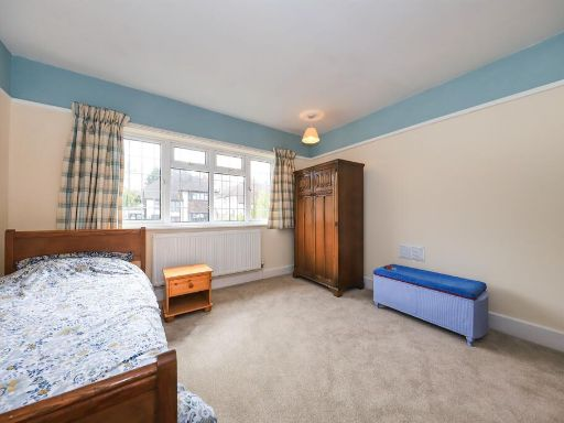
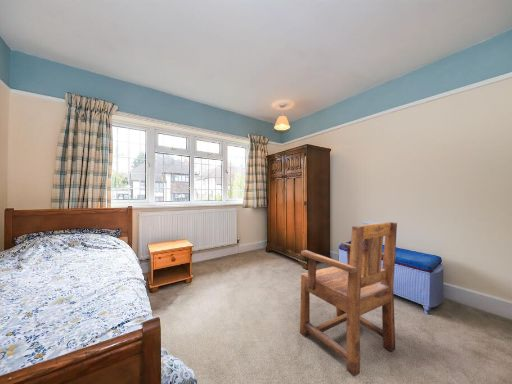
+ armchair (346, 280)
